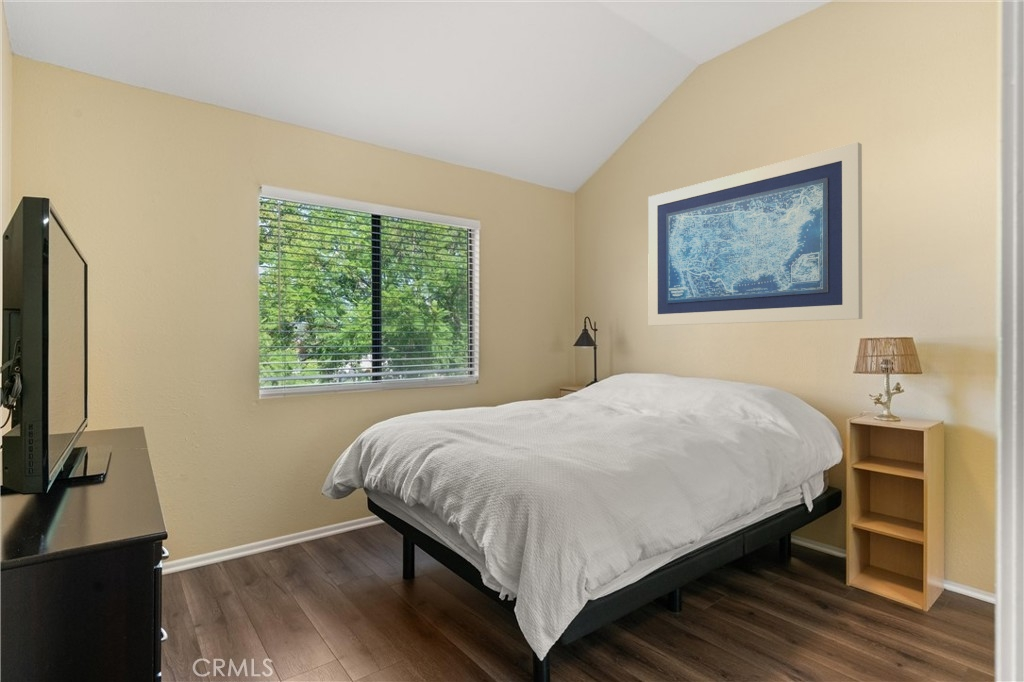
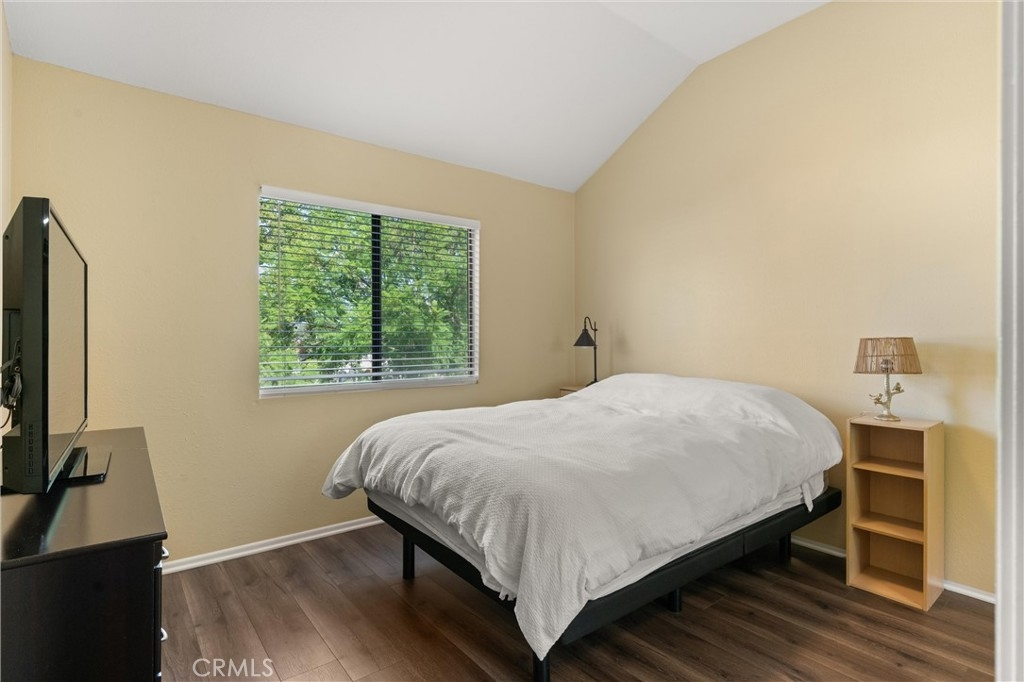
- wall art (738, 248)
